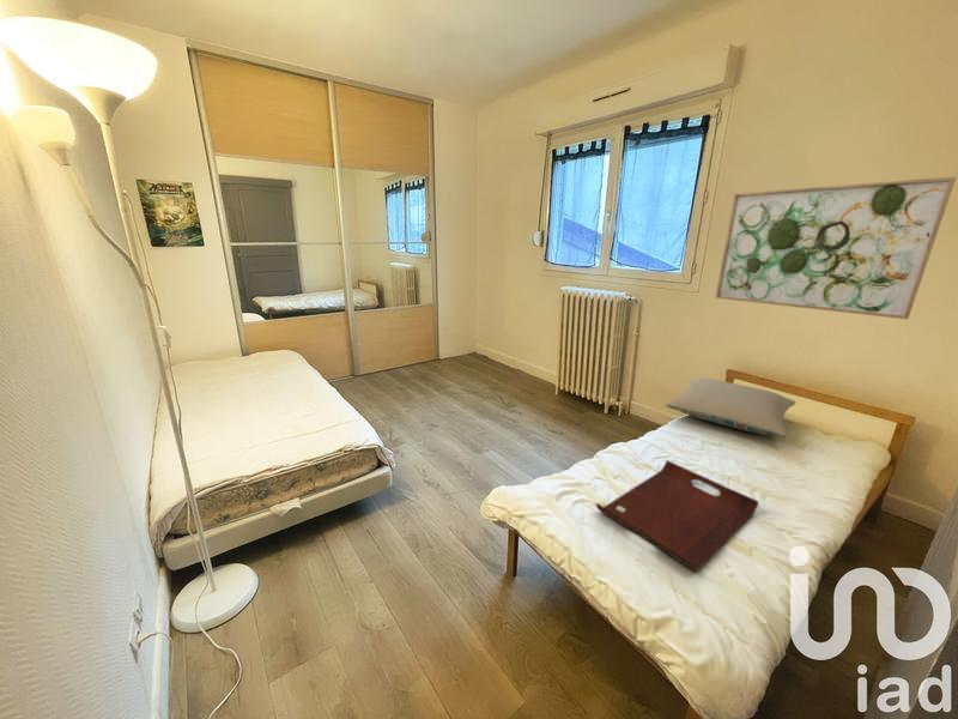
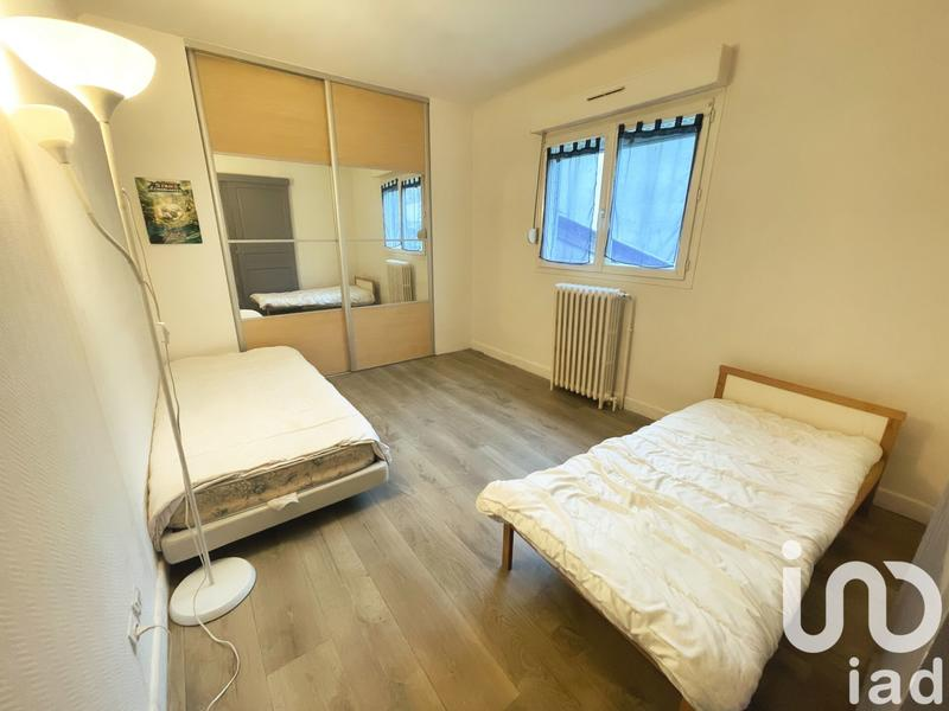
- serving tray (677, 507)
- pillow (730, 403)
- wall art (811, 249)
